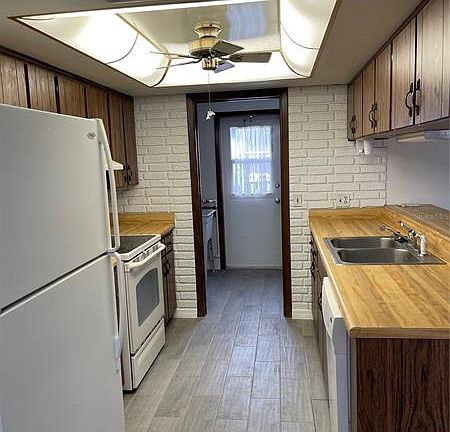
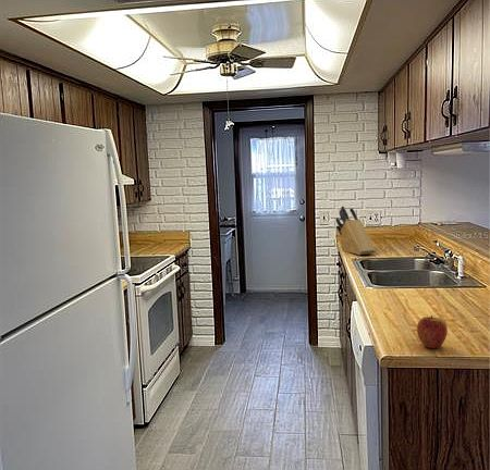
+ knife block (354, 228)
+ apple (431, 331)
